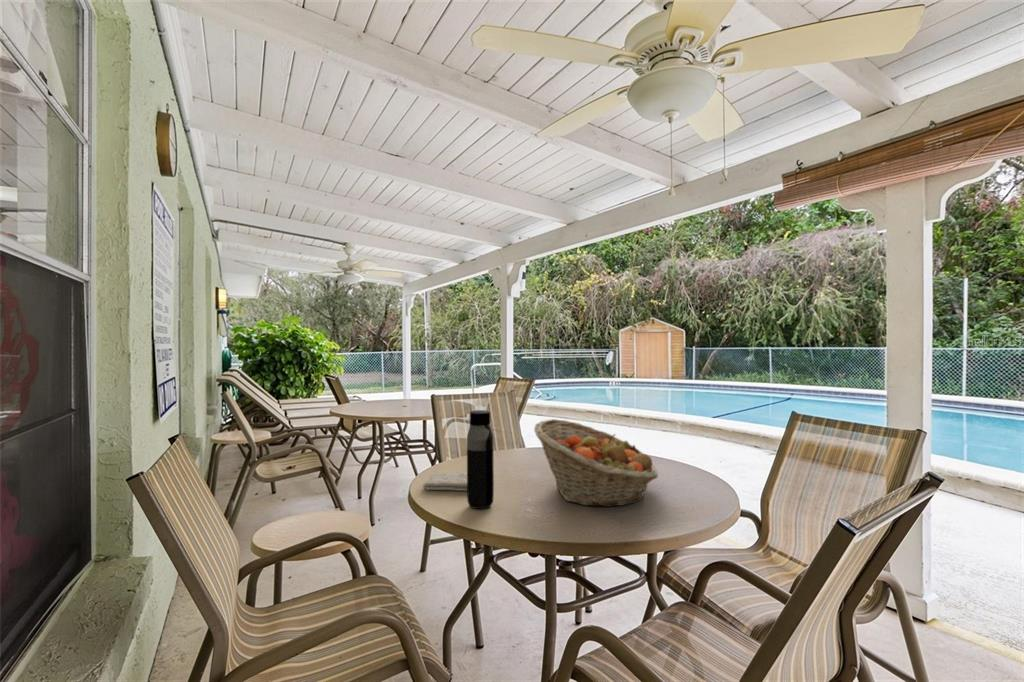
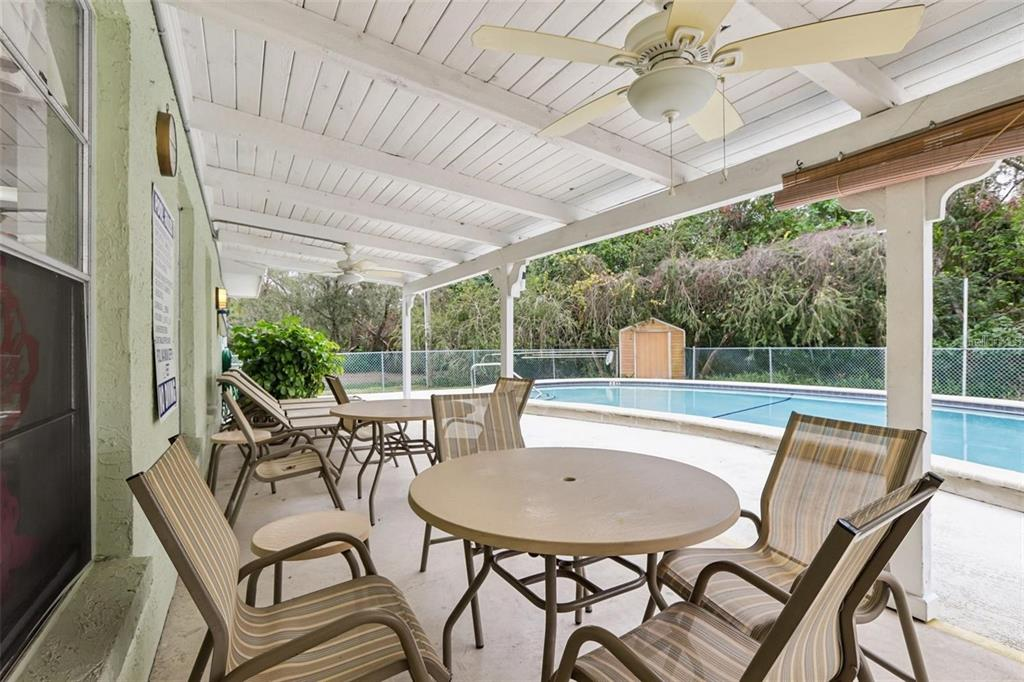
- water bottle (480, 458)
- washcloth (452, 481)
- fruit basket (594, 457)
